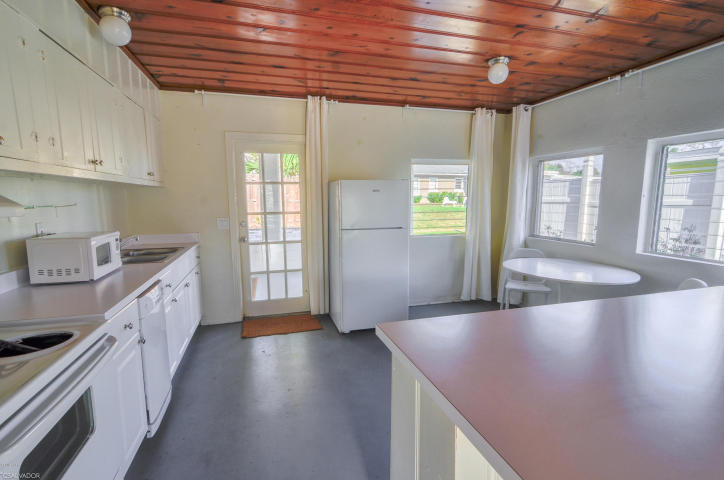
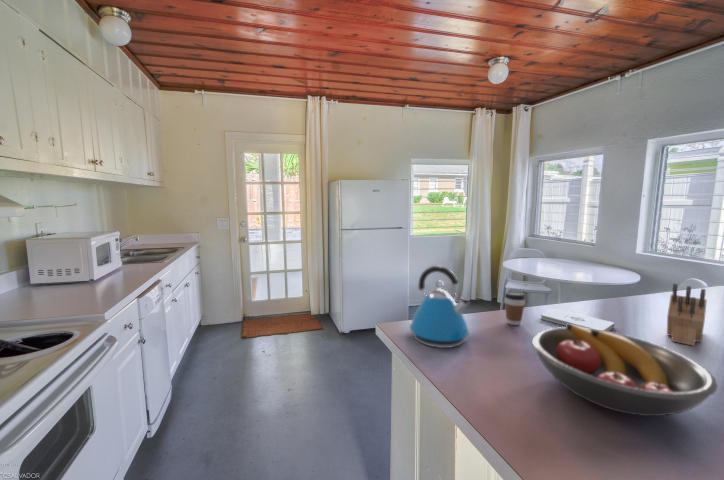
+ knife block (686, 309)
+ fruit bowl (610, 368)
+ kettle (437, 301)
+ notepad (575, 320)
+ coffee cup (514, 308)
